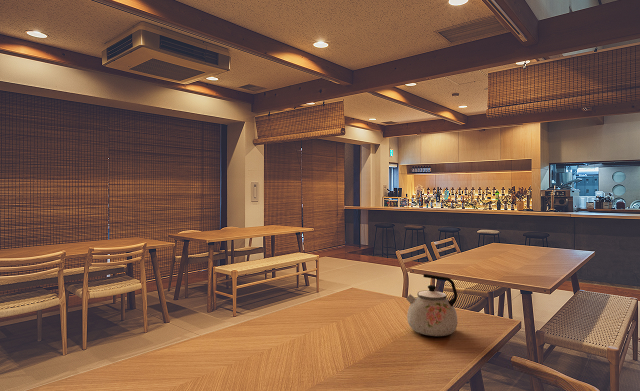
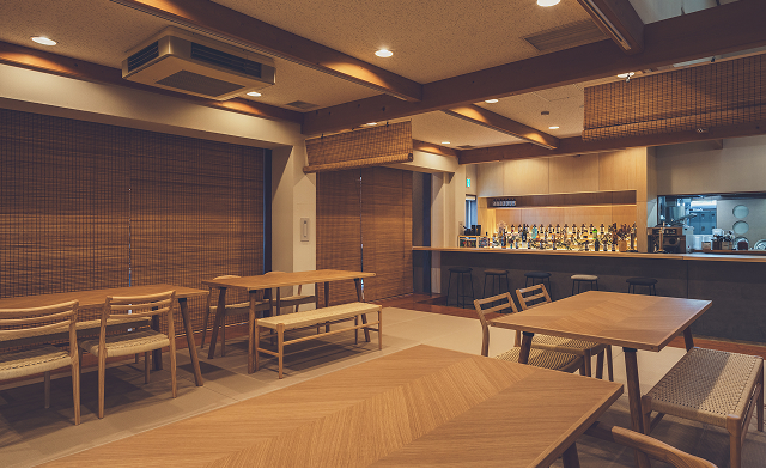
- kettle (431, 302)
